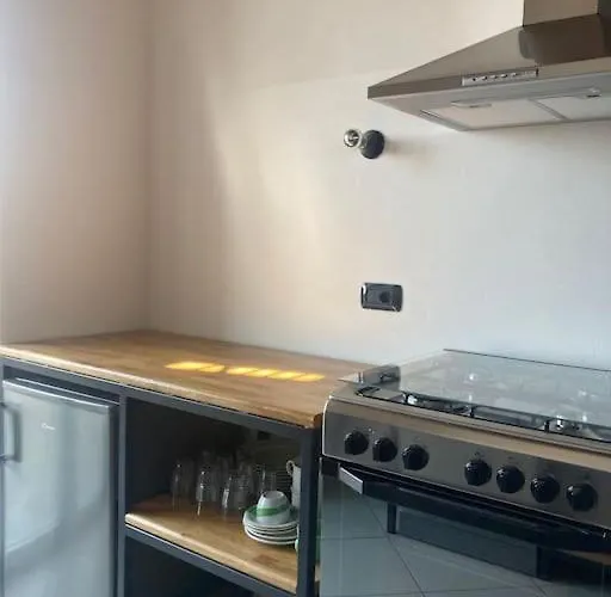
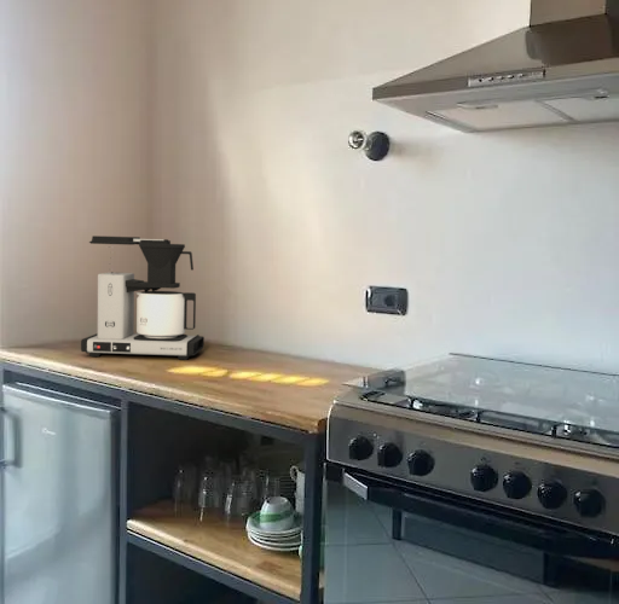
+ coffee maker (145, 296)
